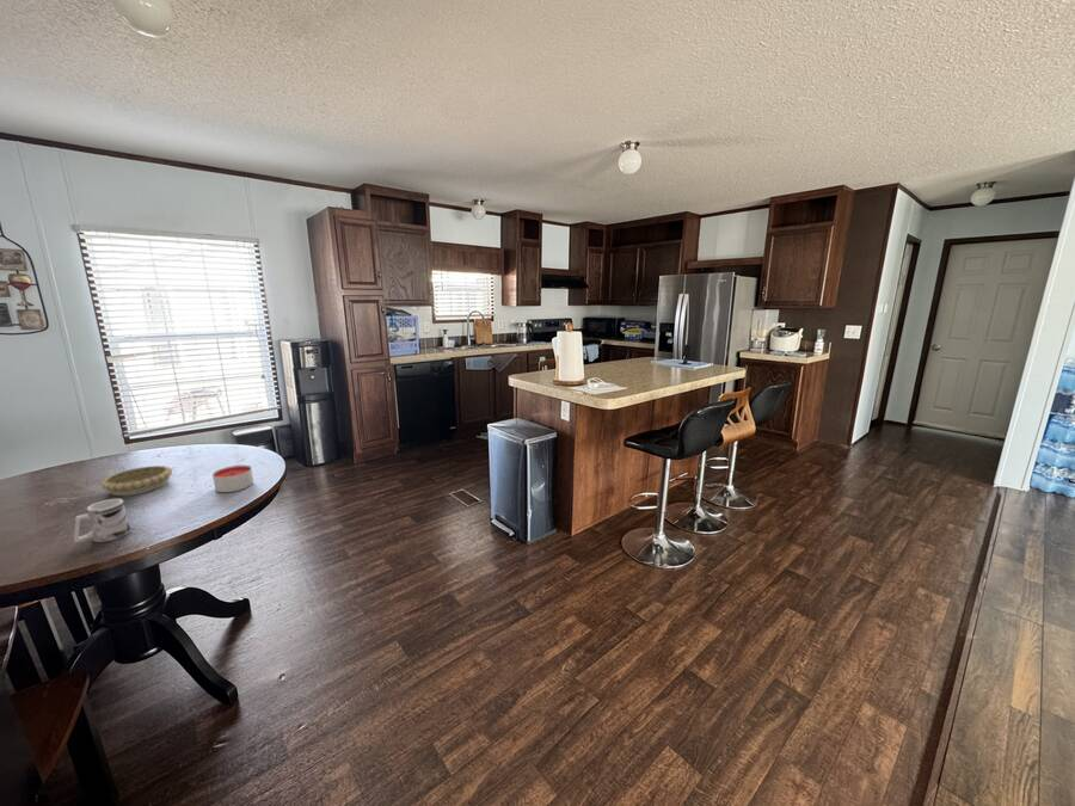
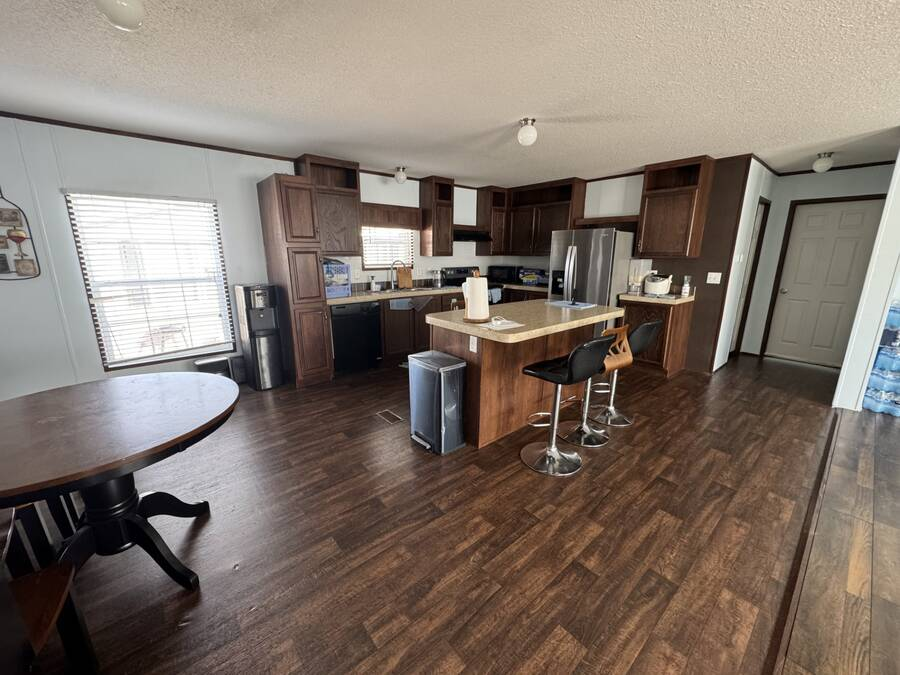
- candle (233, 478)
- mug (100, 522)
- decorative bowl (139, 480)
